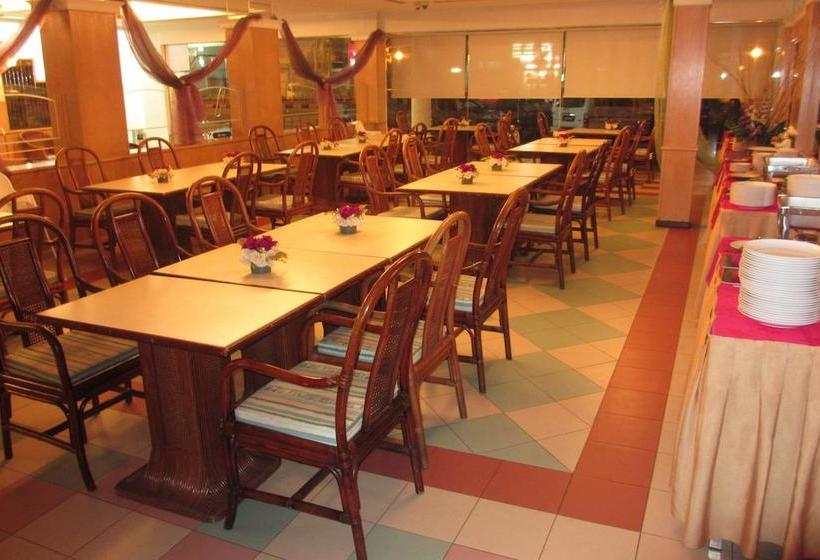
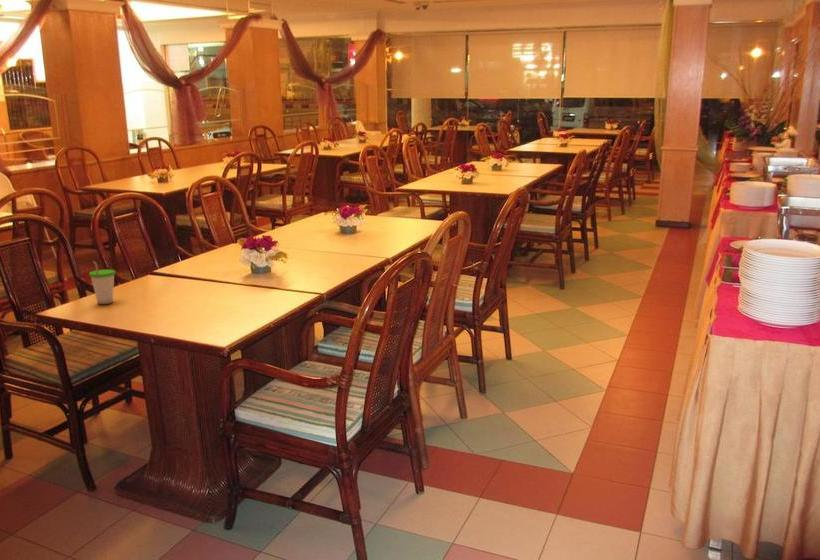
+ cup (103, 280)
